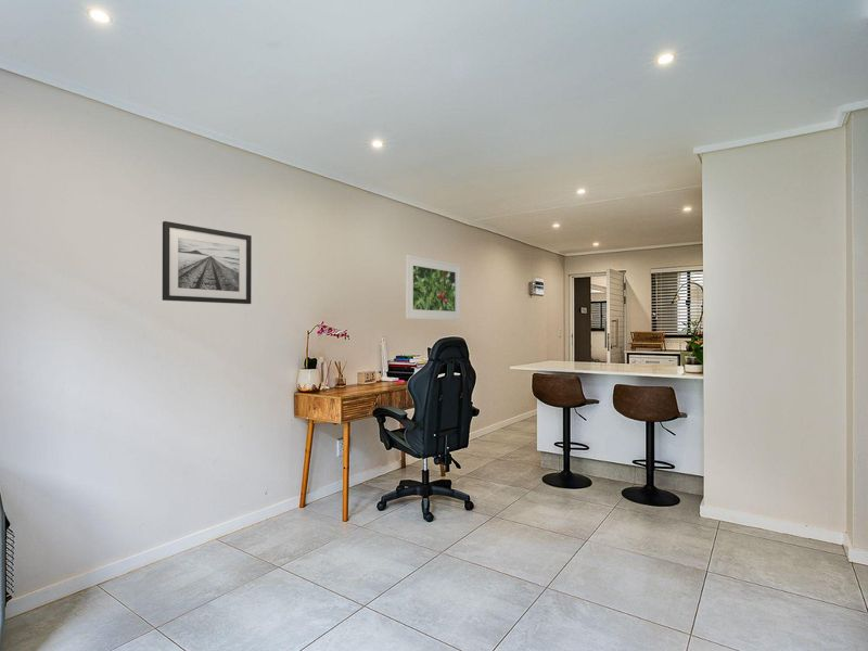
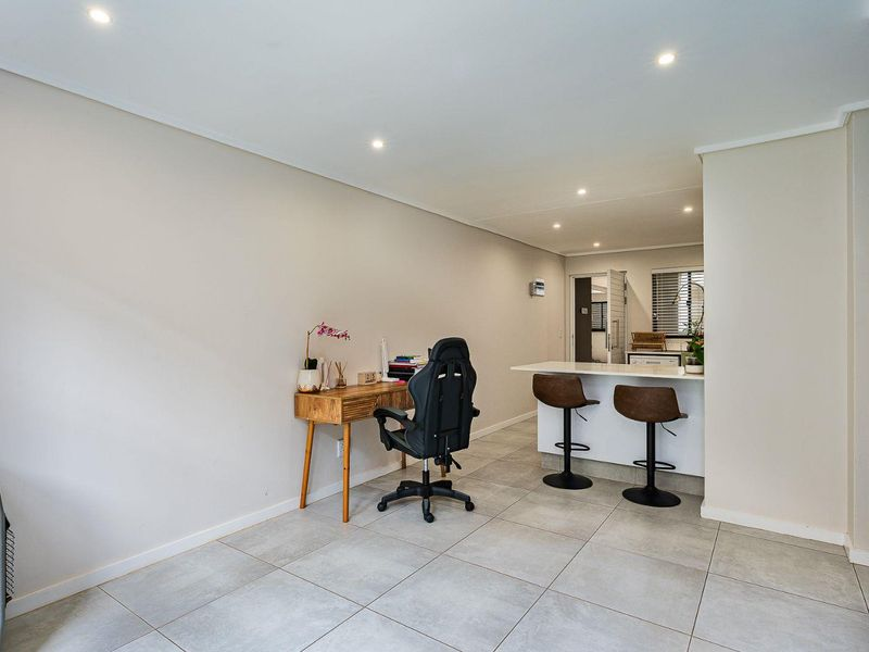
- wall art (209, 265)
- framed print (434, 290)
